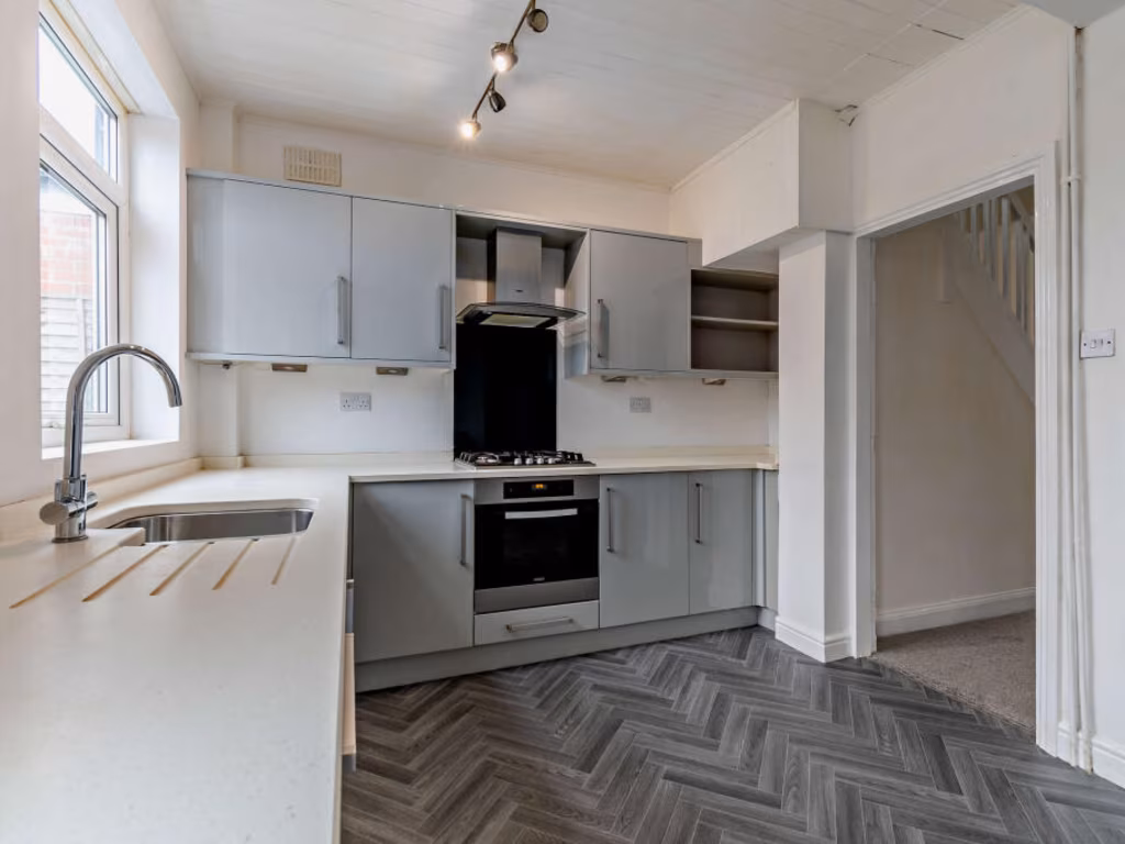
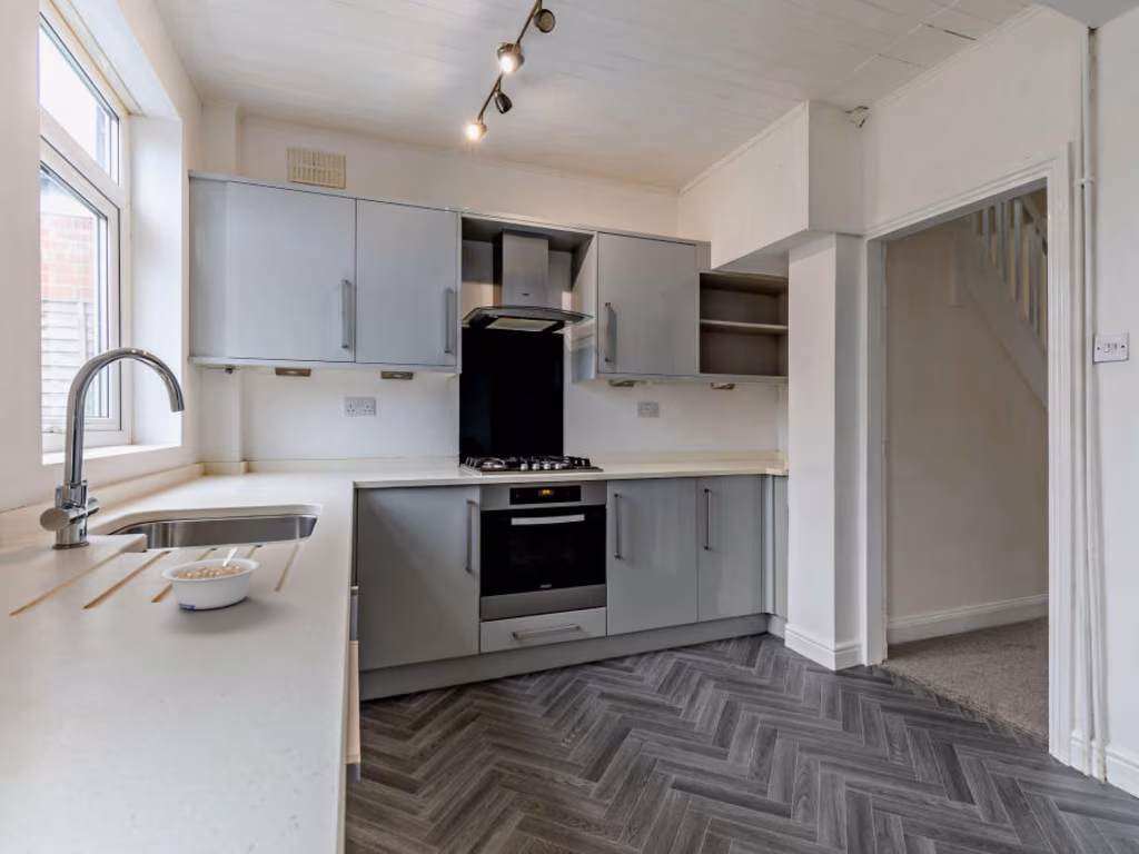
+ legume (211, 579)
